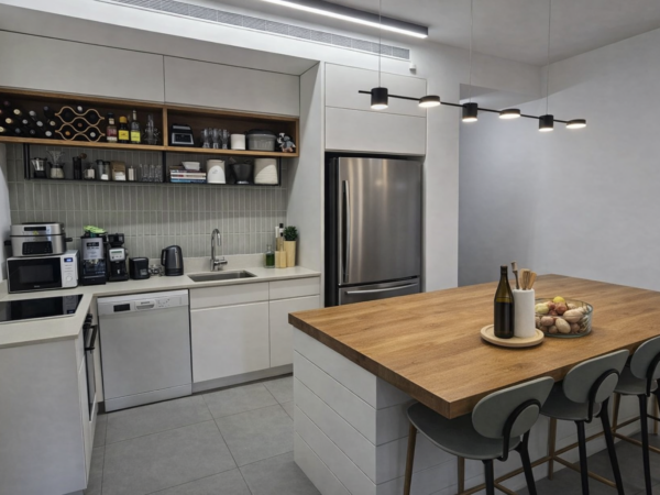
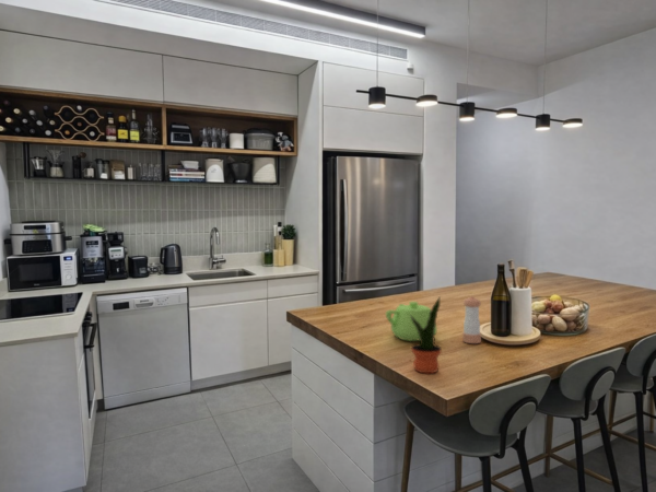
+ potted plant (427, 332)
+ pepper shaker (471, 318)
+ teapot (407, 318)
